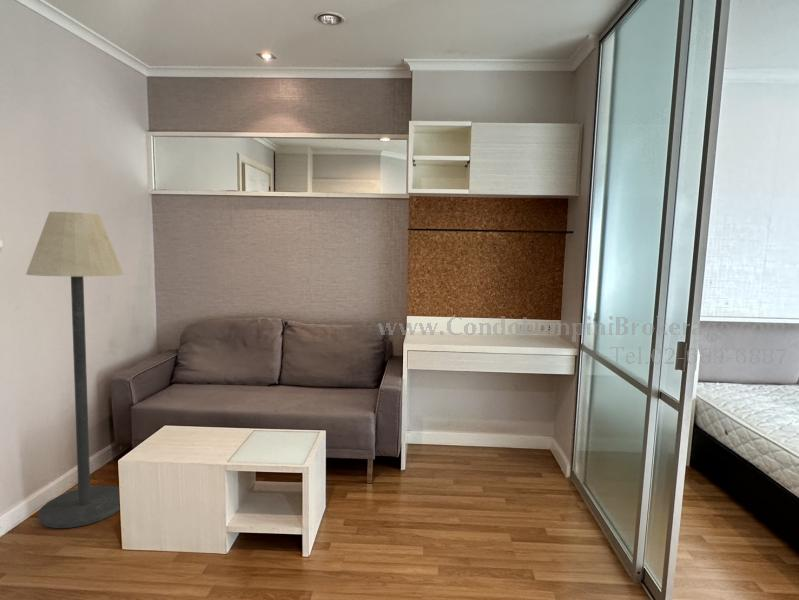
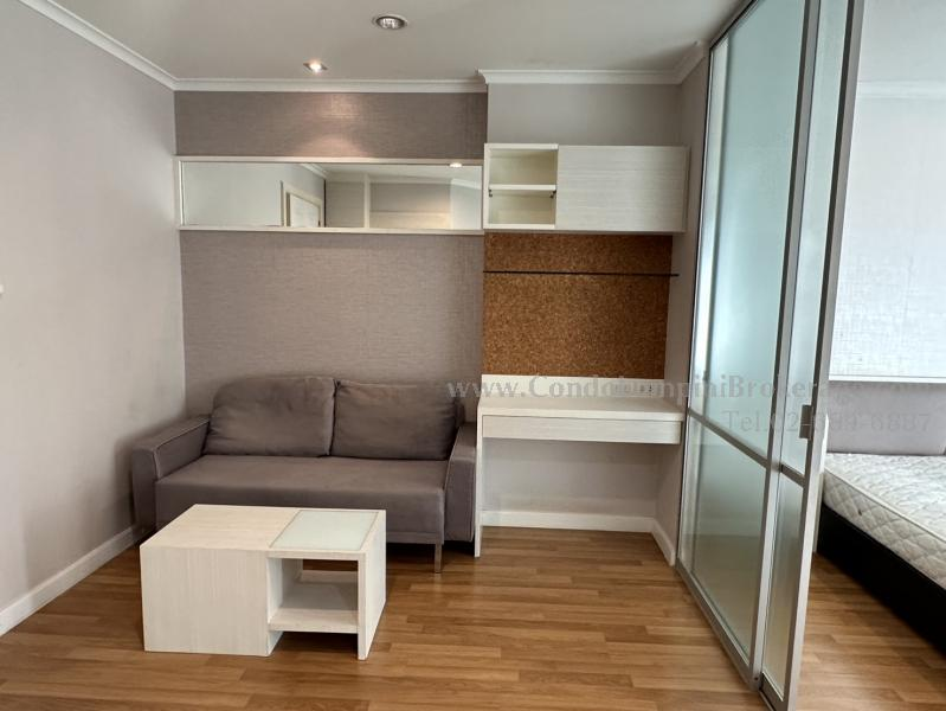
- floor lamp (80, 364)
